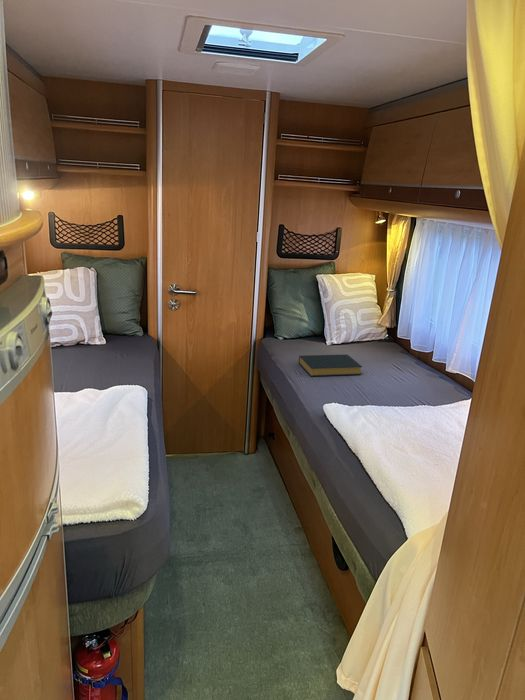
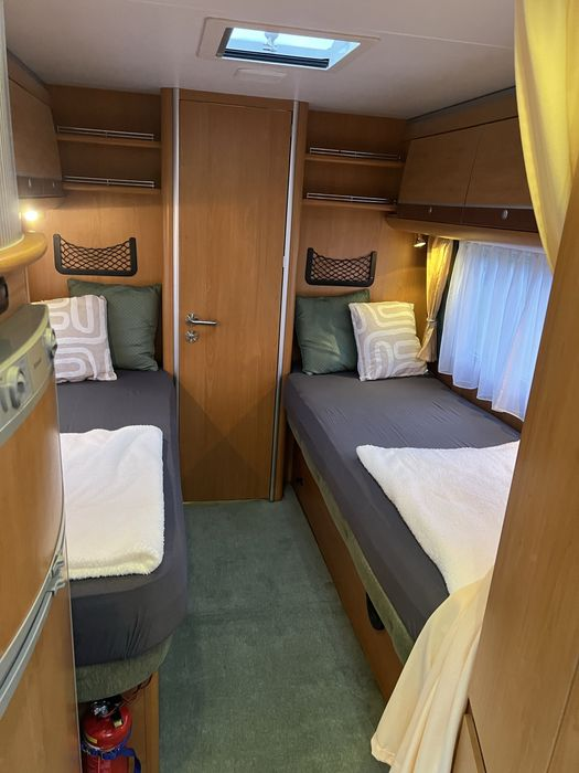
- hardback book (329, 364)
